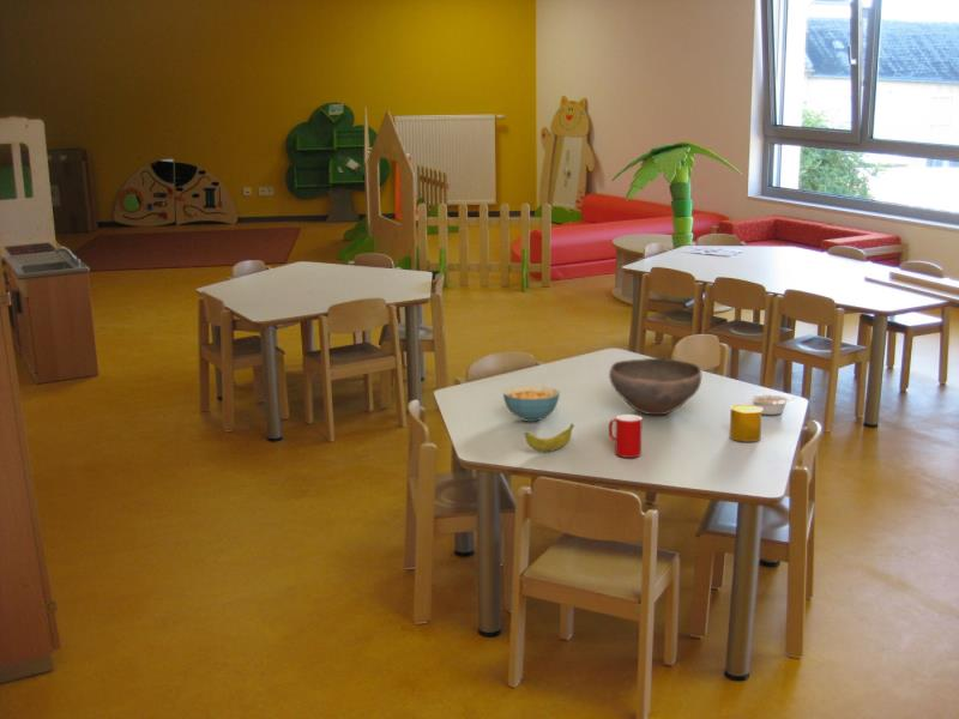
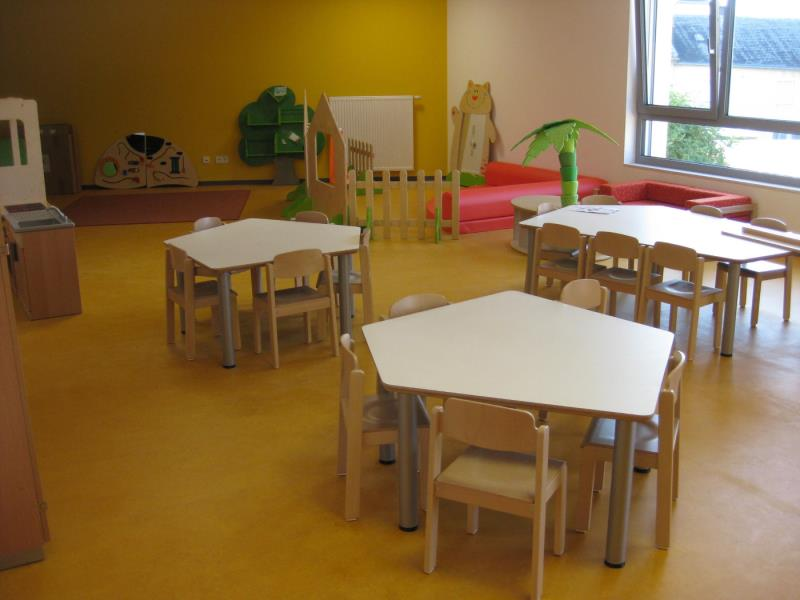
- cup (625, 434)
- cup (746, 422)
- legume (770, 404)
- banana (549, 439)
- cereal bowl (531, 405)
- bowl (653, 389)
